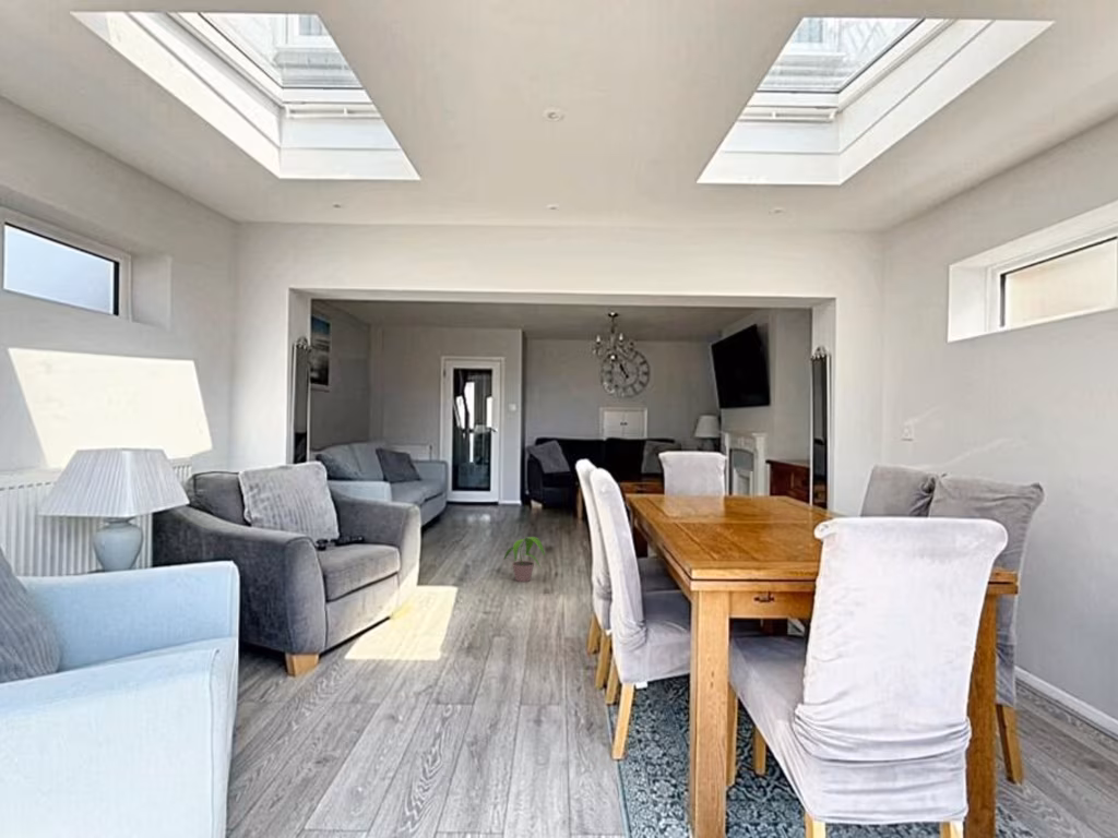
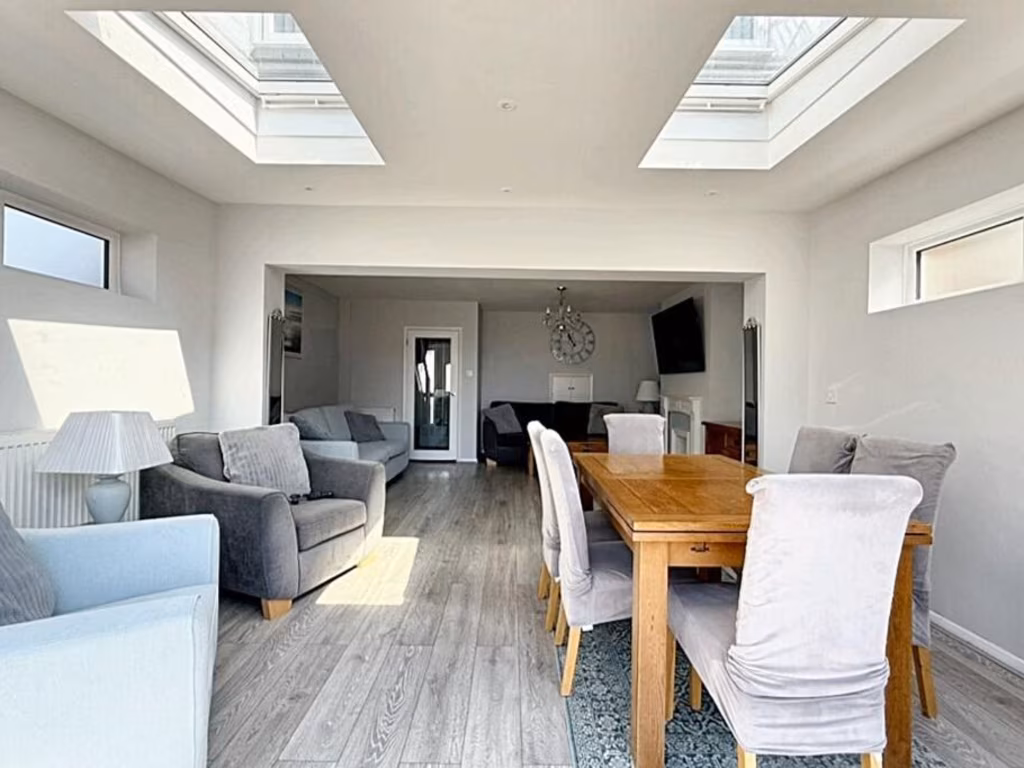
- potted plant (521, 559)
